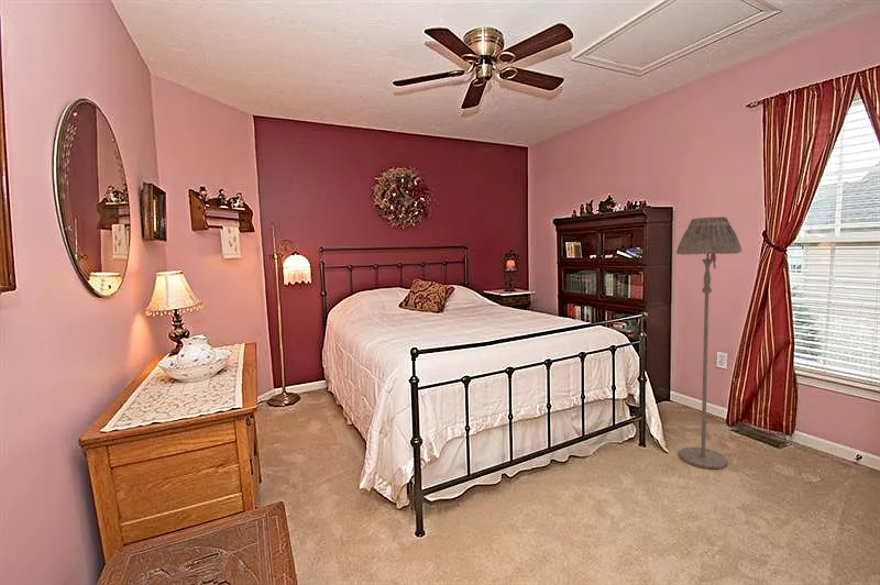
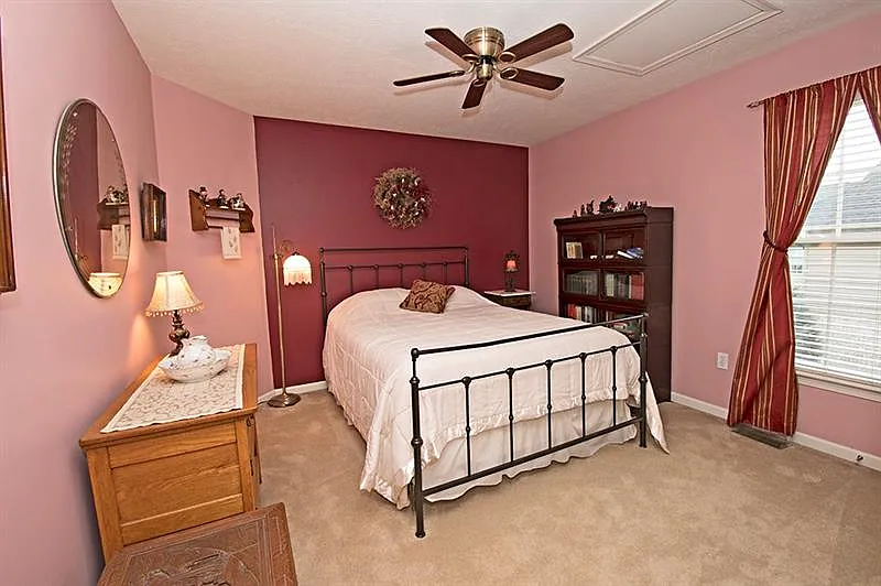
- floor lamp (705, 341)
